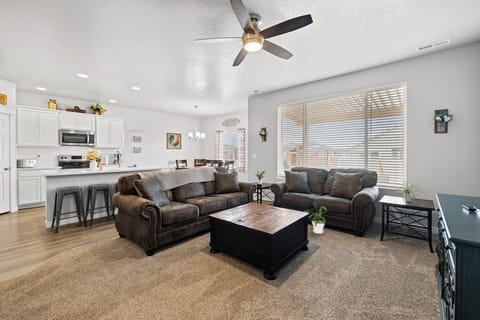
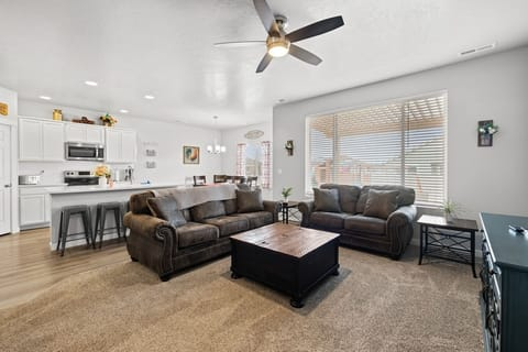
- house plant (317, 217)
